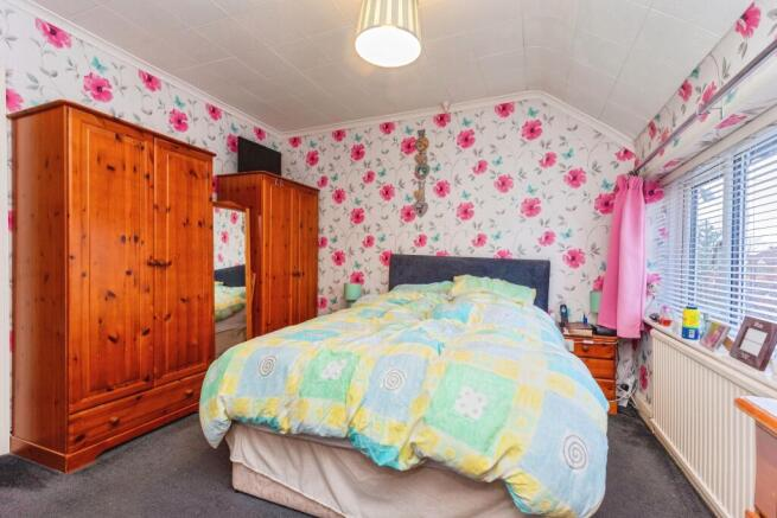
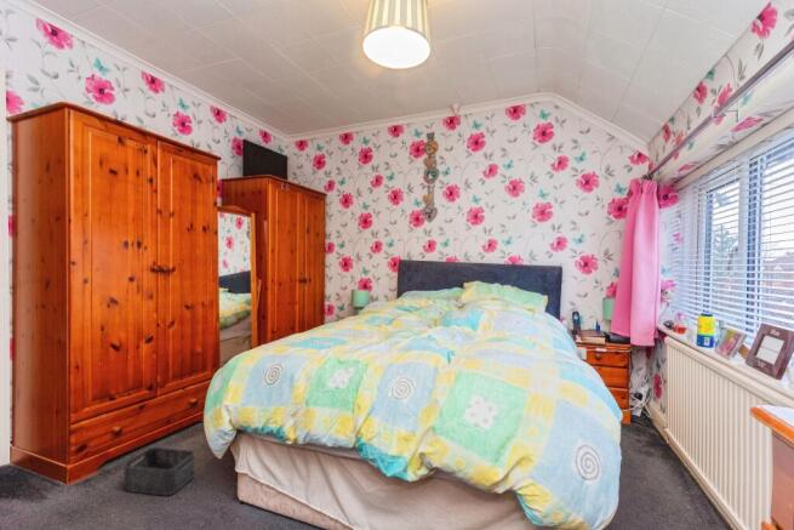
+ storage bin (160, 469)
